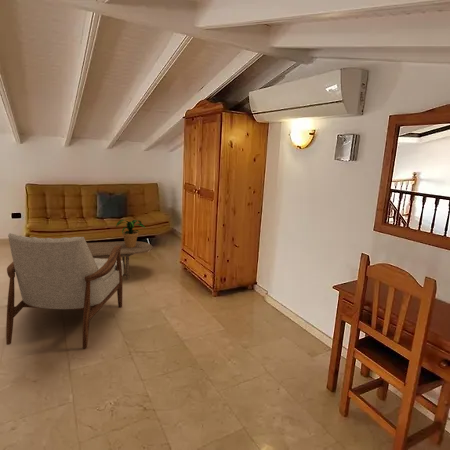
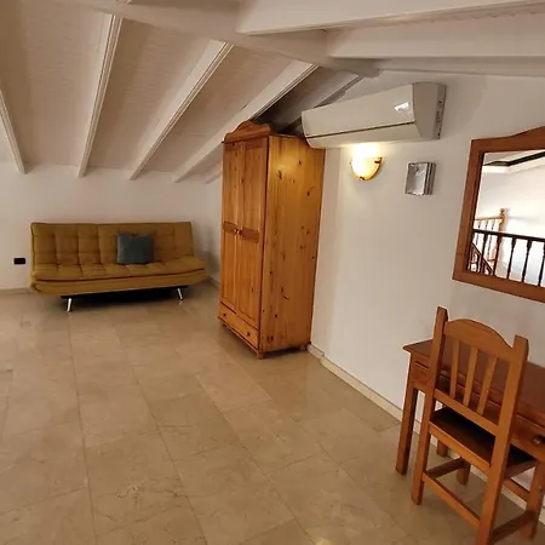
- armchair (67, 274)
- potted plant (130, 232)
- coffee table (97, 257)
